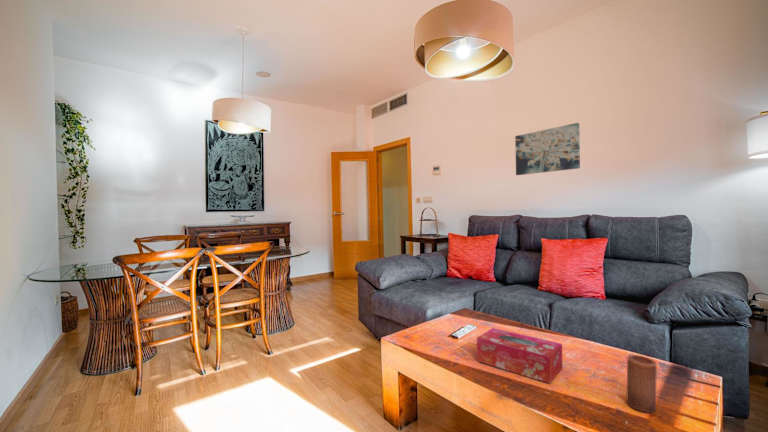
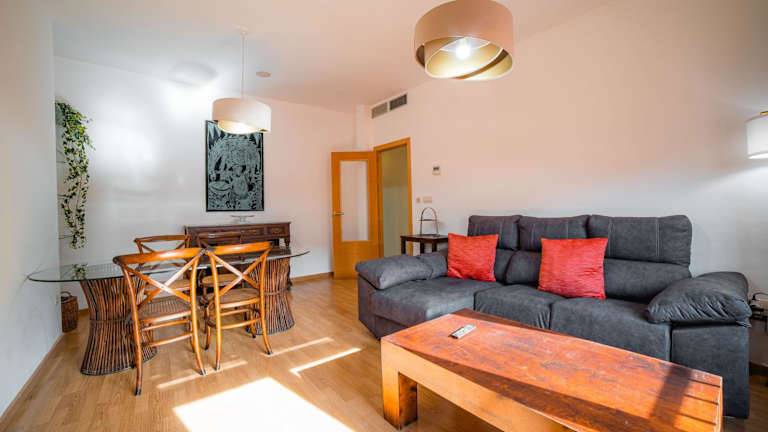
- candle (641, 382)
- wall art (545, 151)
- tissue box (518, 352)
